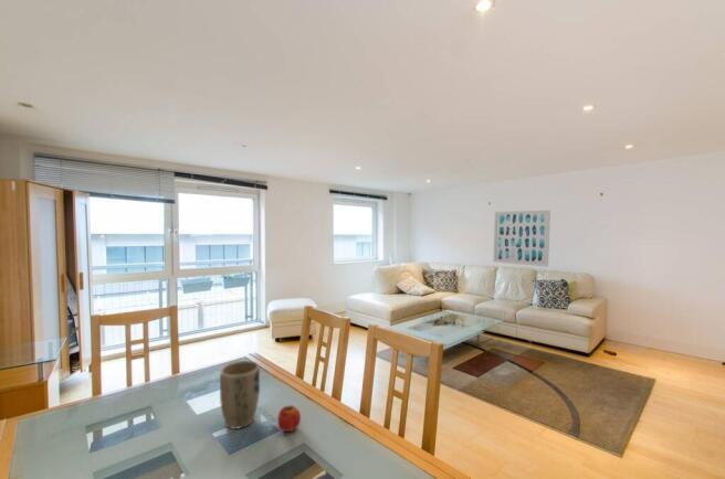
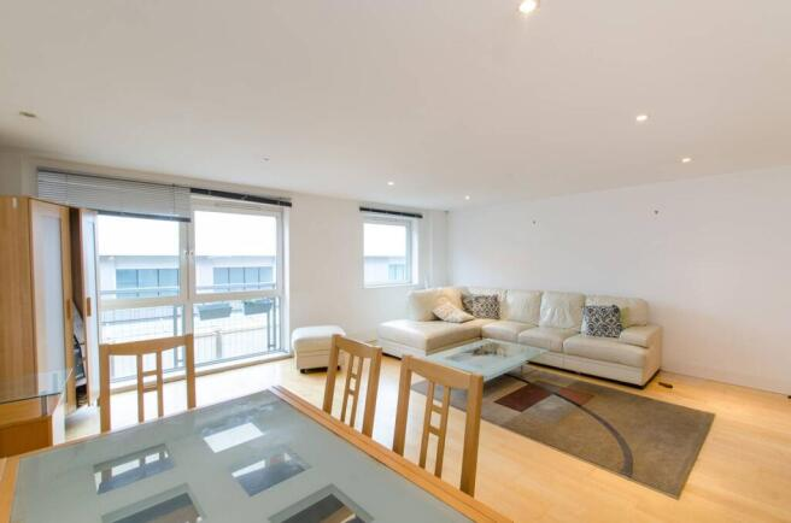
- wall art (519, 237)
- plant pot (240, 394)
- fruit (288, 416)
